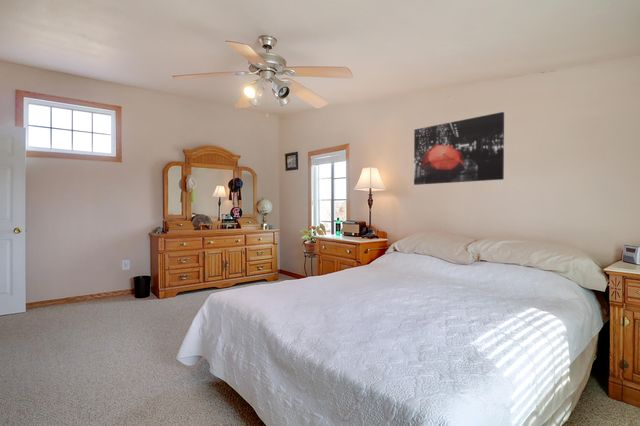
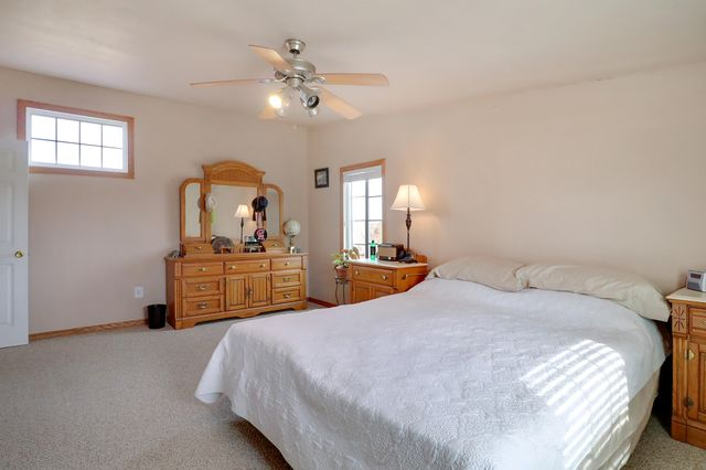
- wall art (454, 152)
